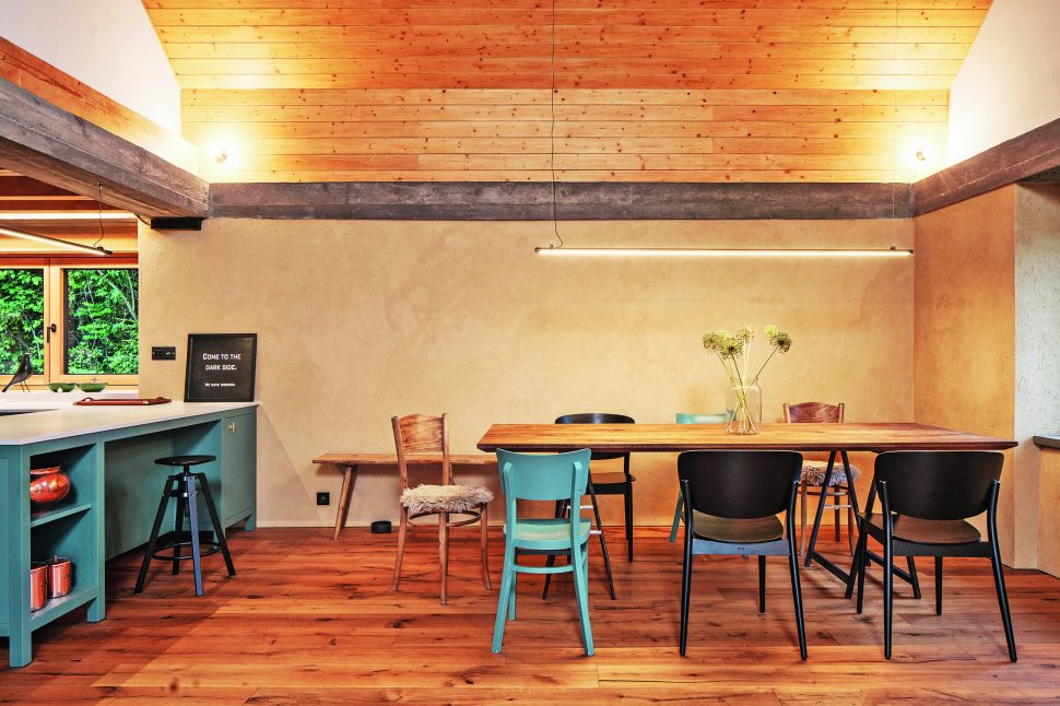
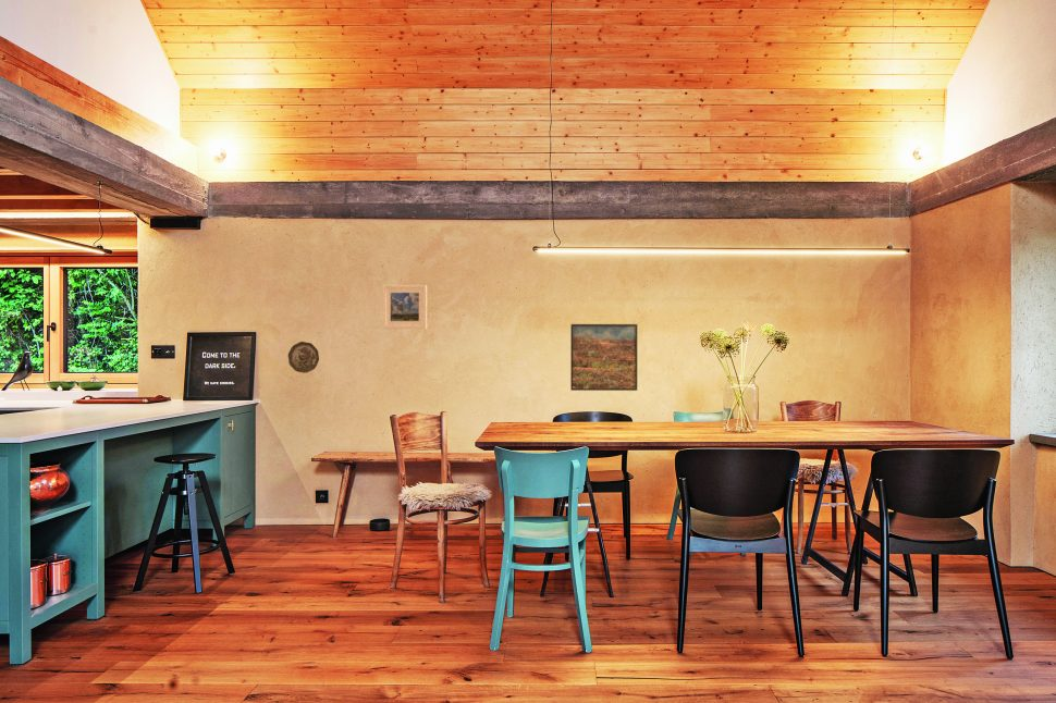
+ decorative plate (304, 357)
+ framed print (603, 357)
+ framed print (404, 307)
